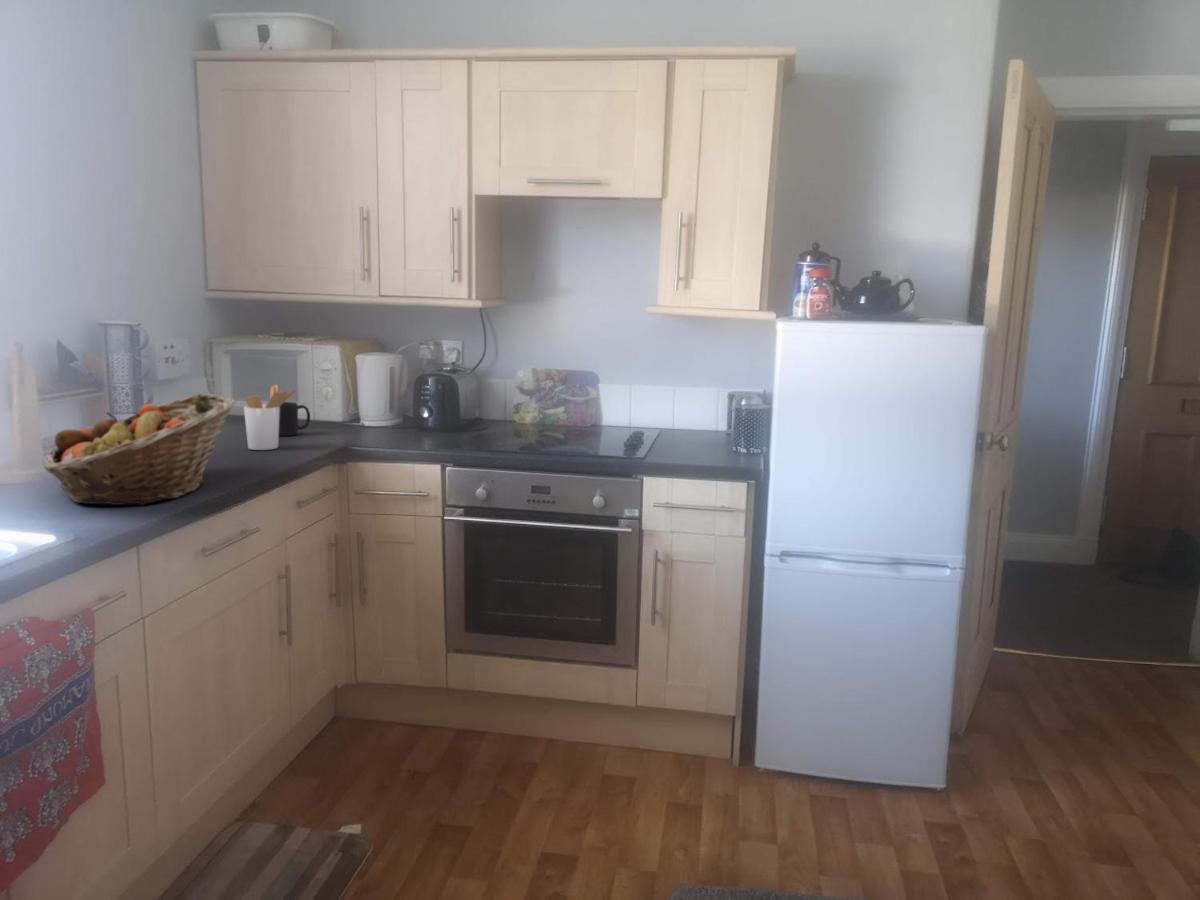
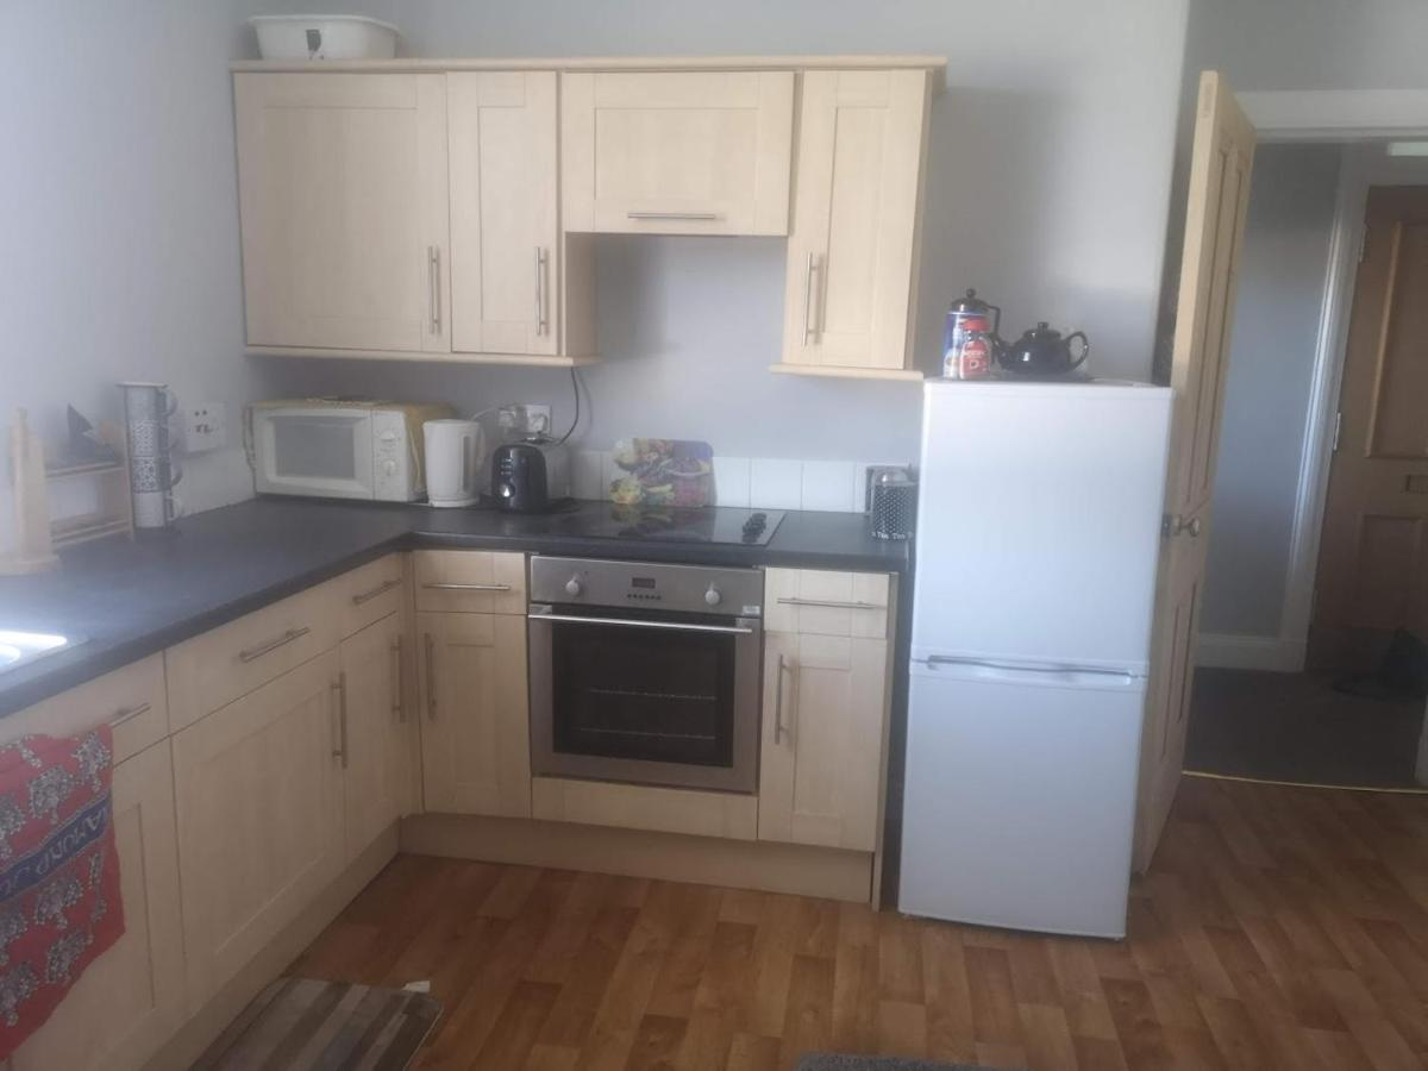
- mug (292, 418)
- fruit basket (142, 444)
- utensil holder (269, 417)
